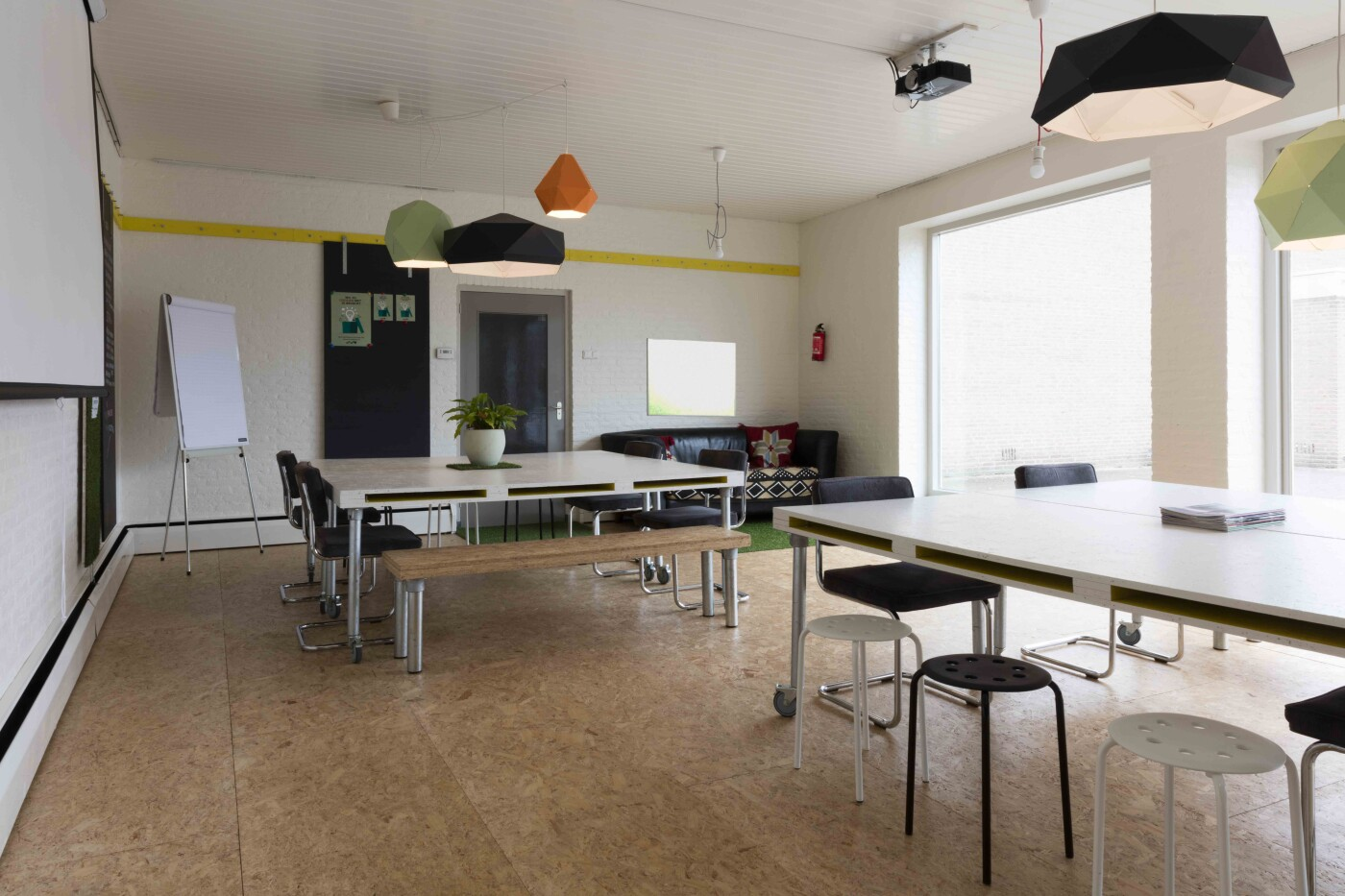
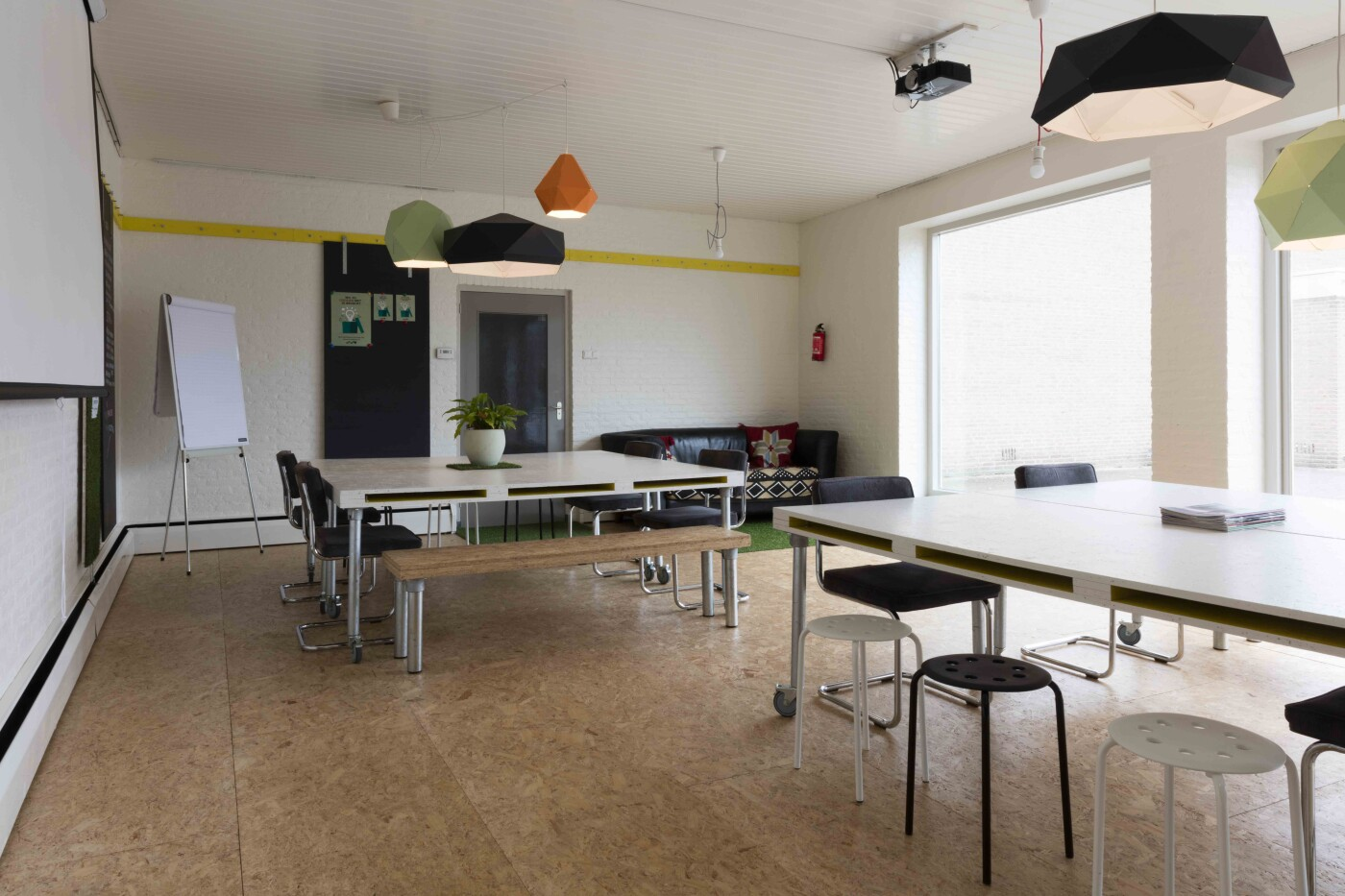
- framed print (692, 378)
